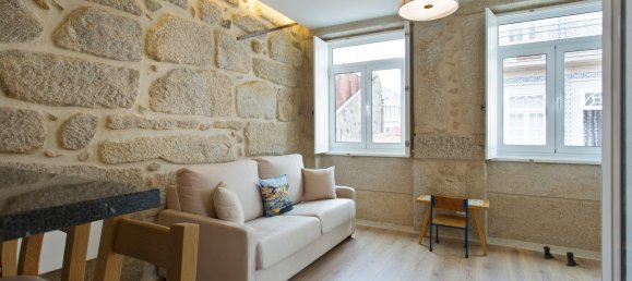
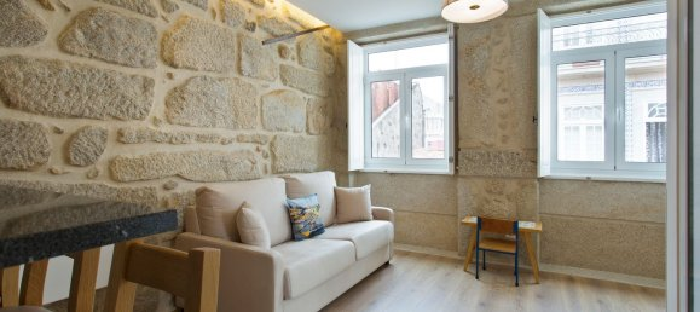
- boots (552, 256)
